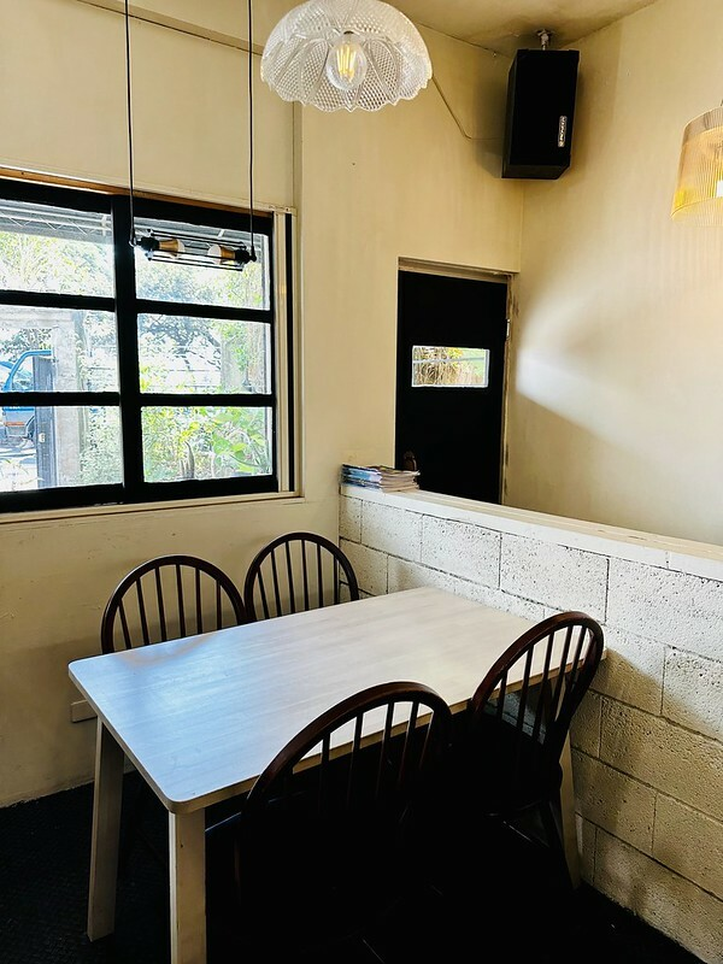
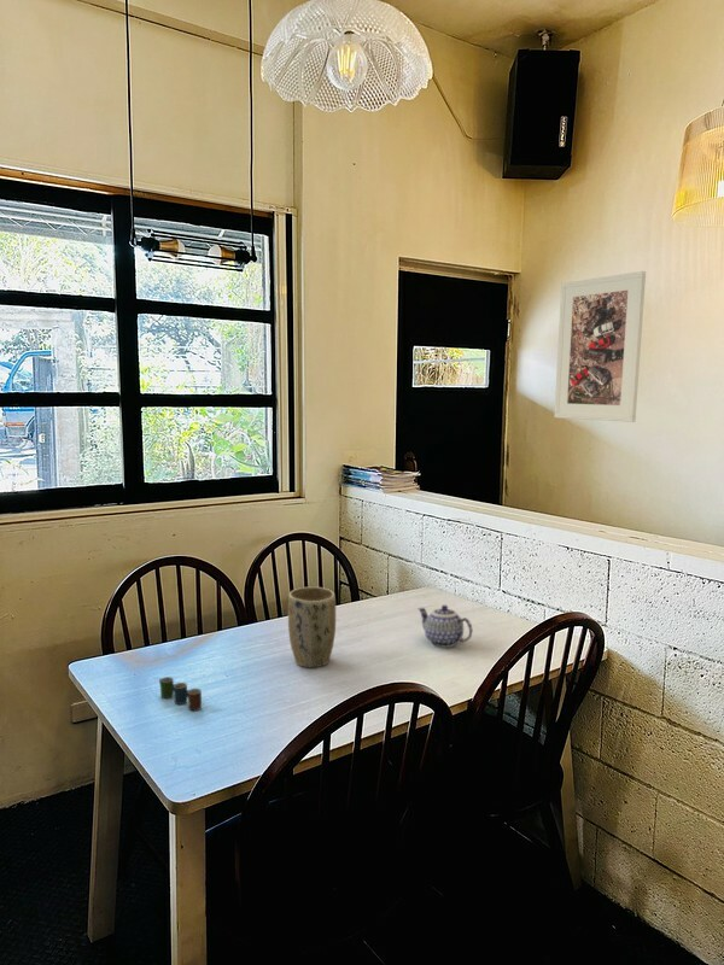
+ teapot (443, 624)
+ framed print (596, 349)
+ plant pot (311, 627)
+ cup (179, 686)
